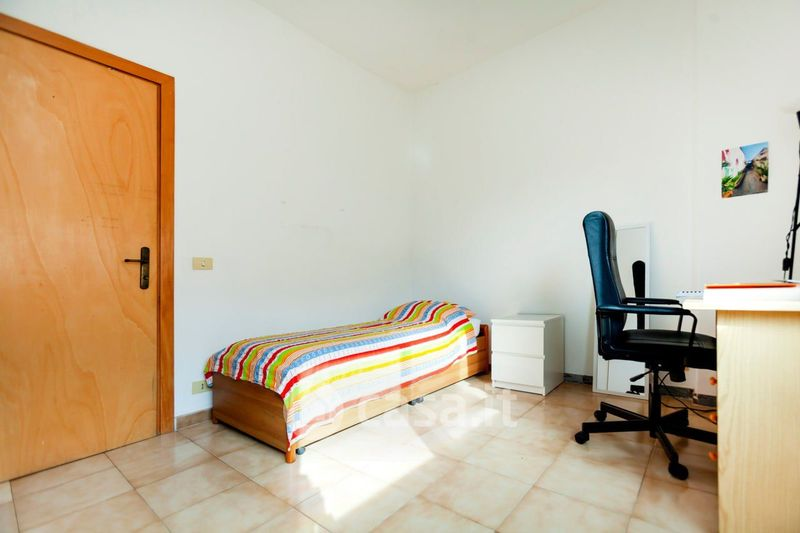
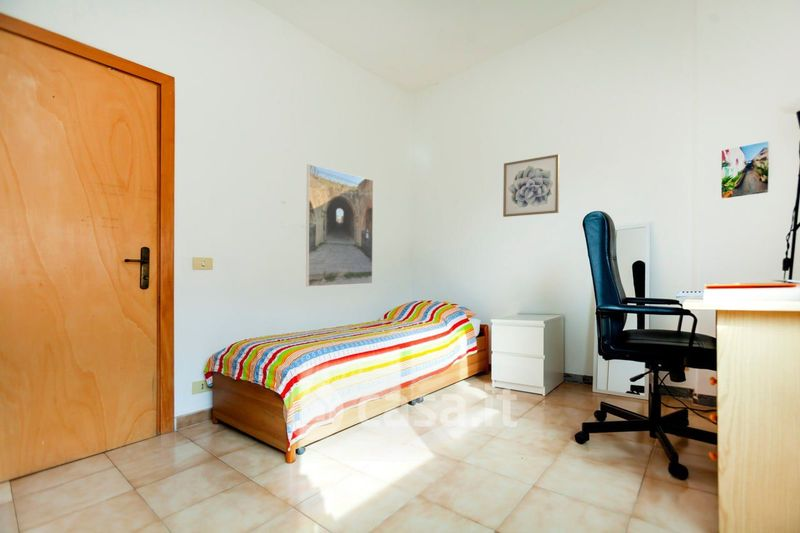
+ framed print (342, 229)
+ wall art (530, 187)
